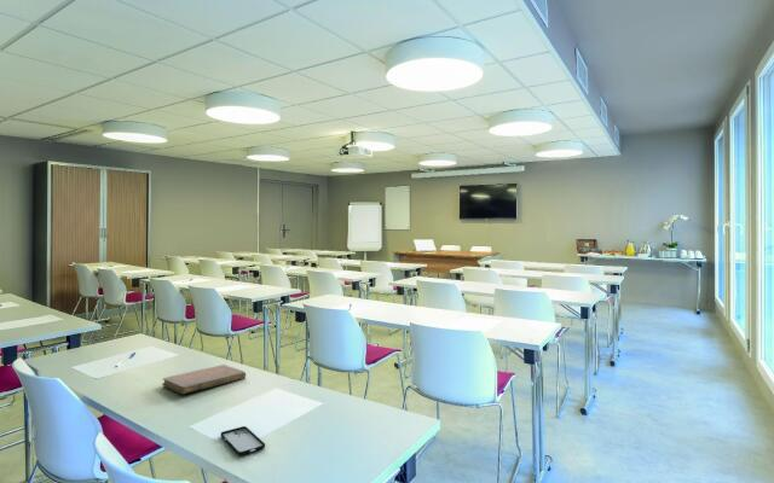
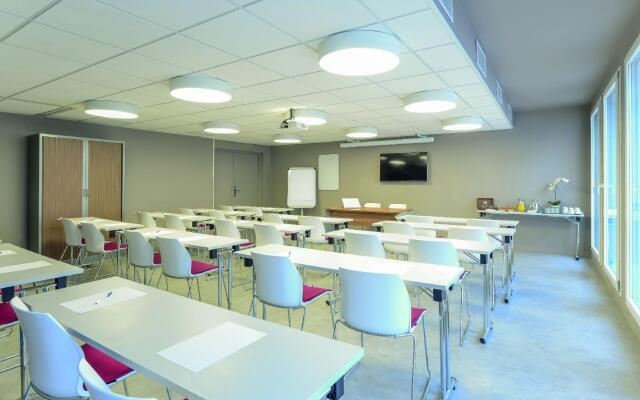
- smartphone (242, 440)
- notebook (204, 378)
